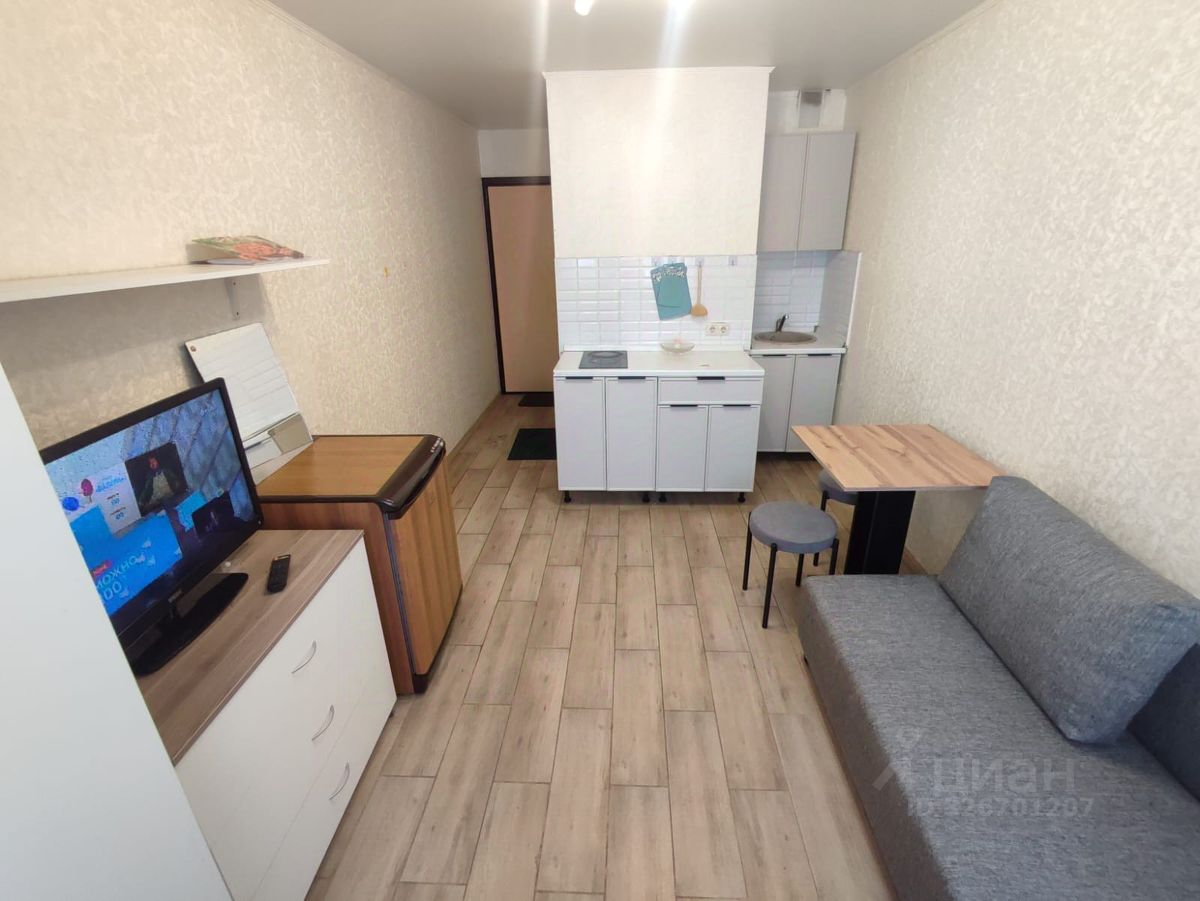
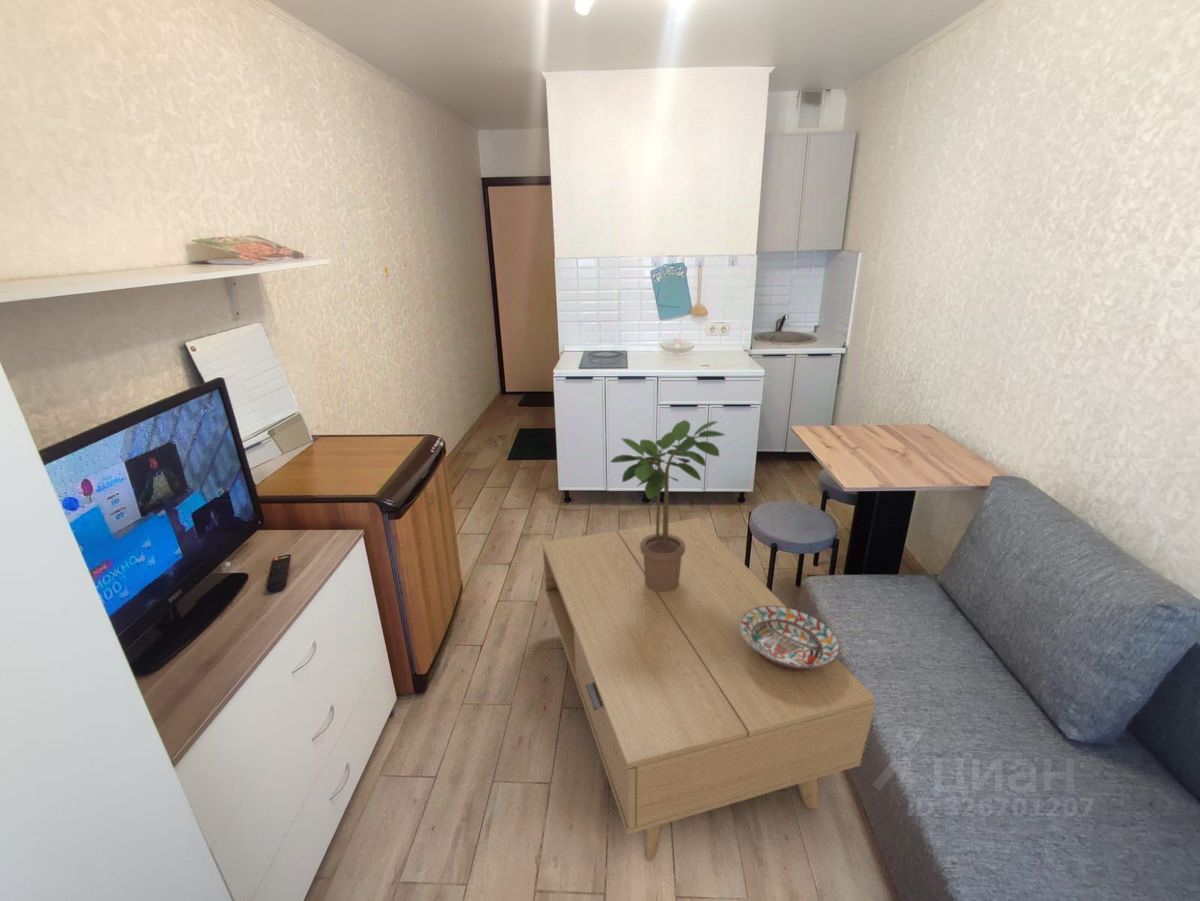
+ coffee table (668, 658)
+ potted plant (664, 502)
+ decorative bowl (785, 644)
